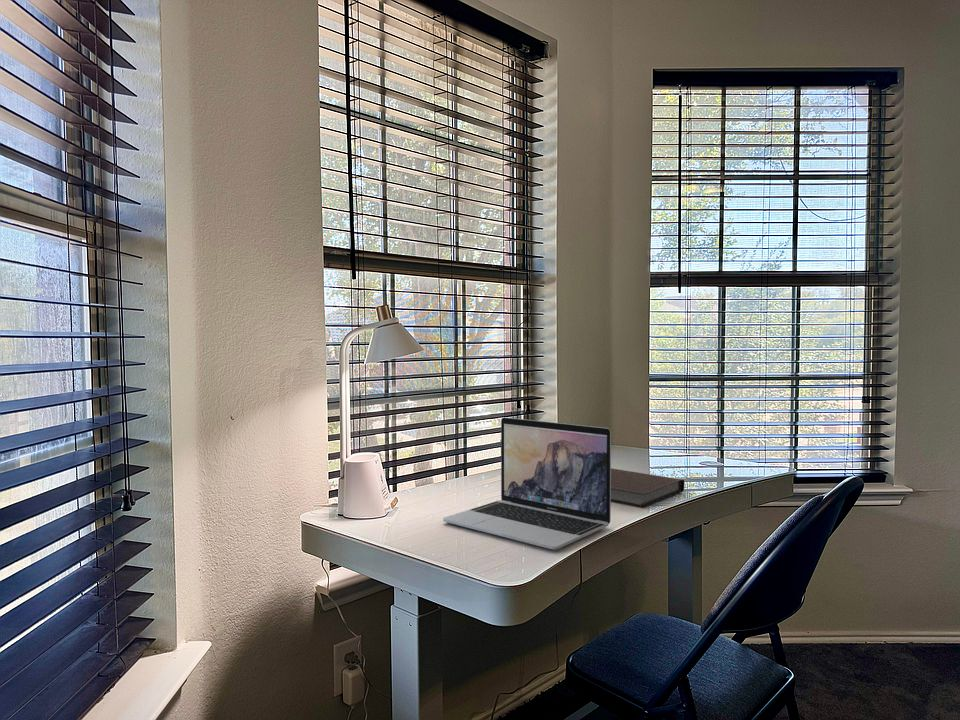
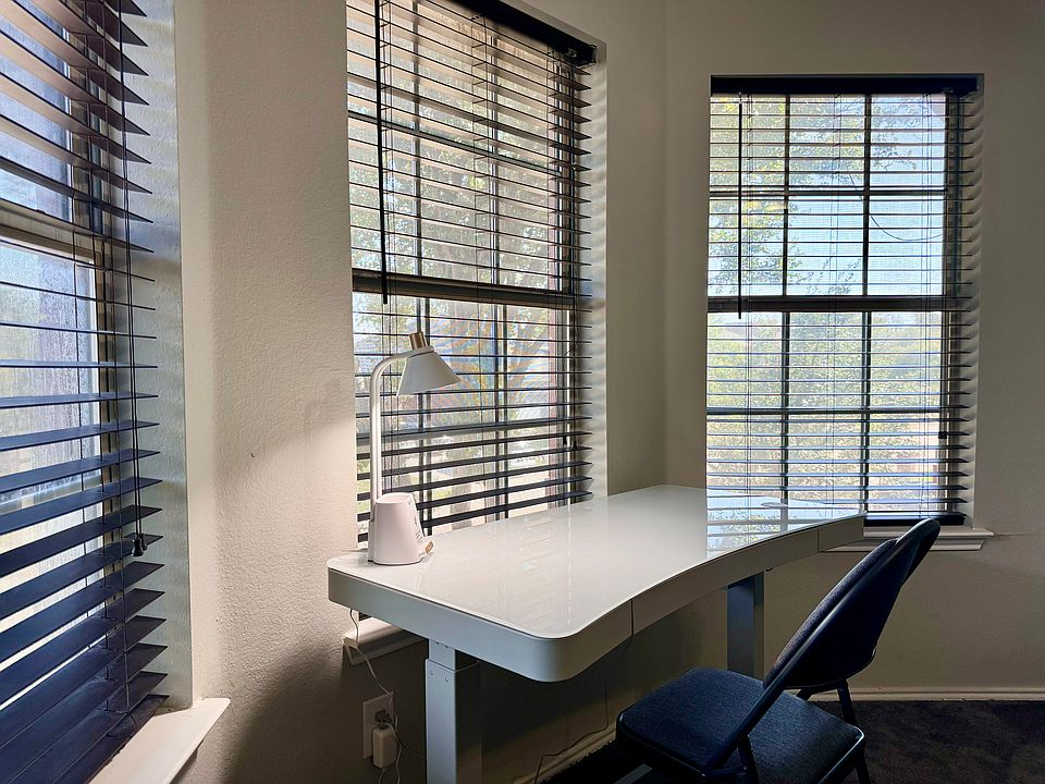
- notebook (618, 484)
- laptop (525, 476)
